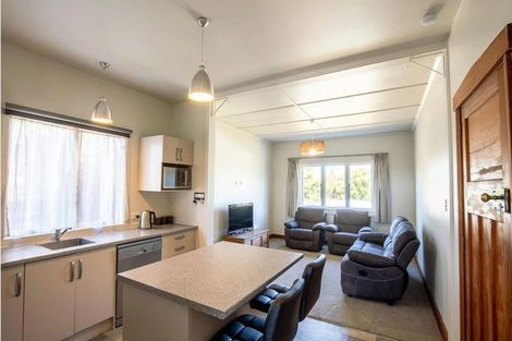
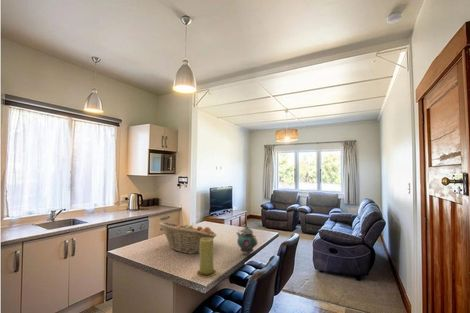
+ teapot (246, 239)
+ candle (206, 255)
+ fruit basket (187, 233)
